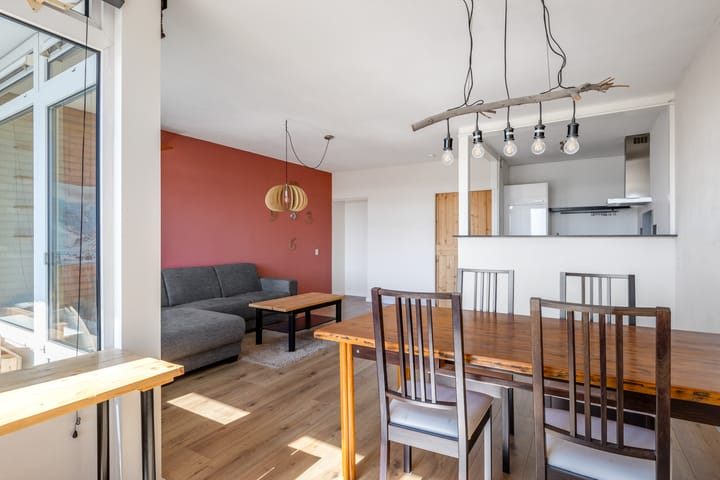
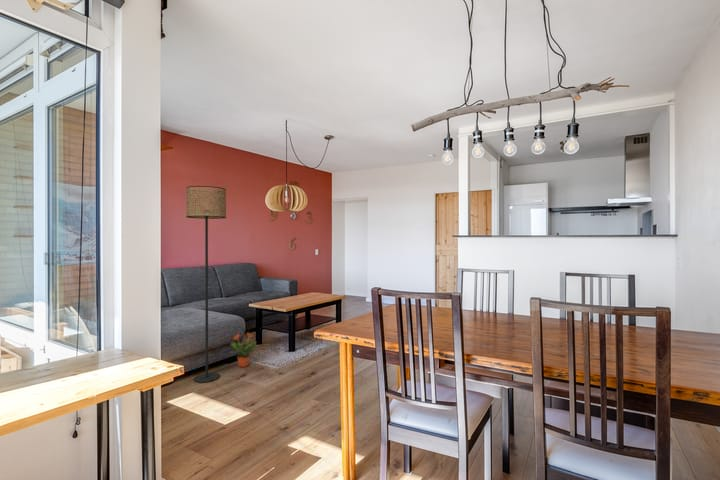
+ potted plant (243, 349)
+ floor lamp (206, 283)
